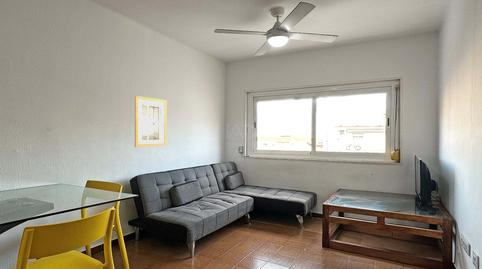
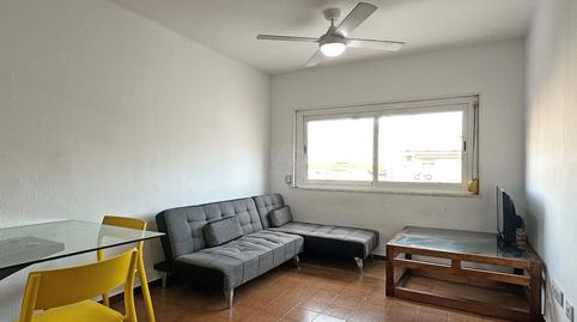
- wall art (151, 122)
